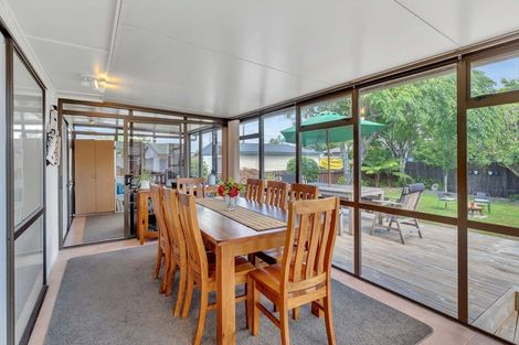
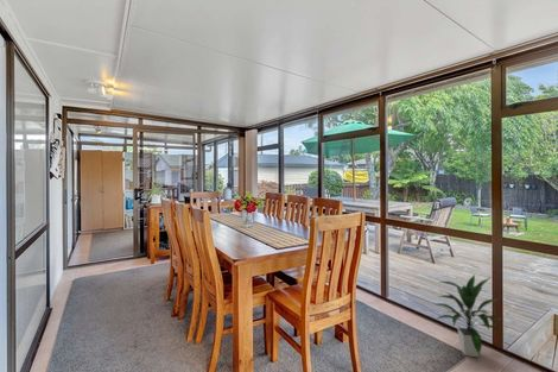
+ indoor plant (468, 314)
